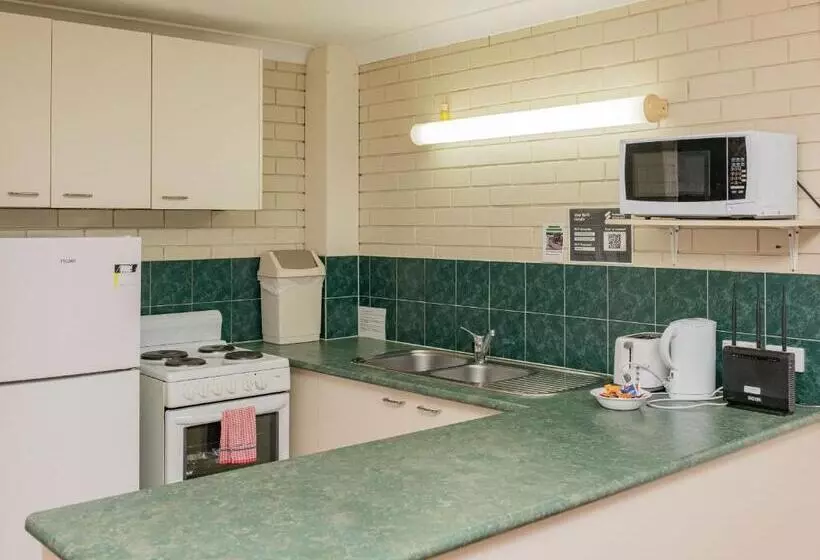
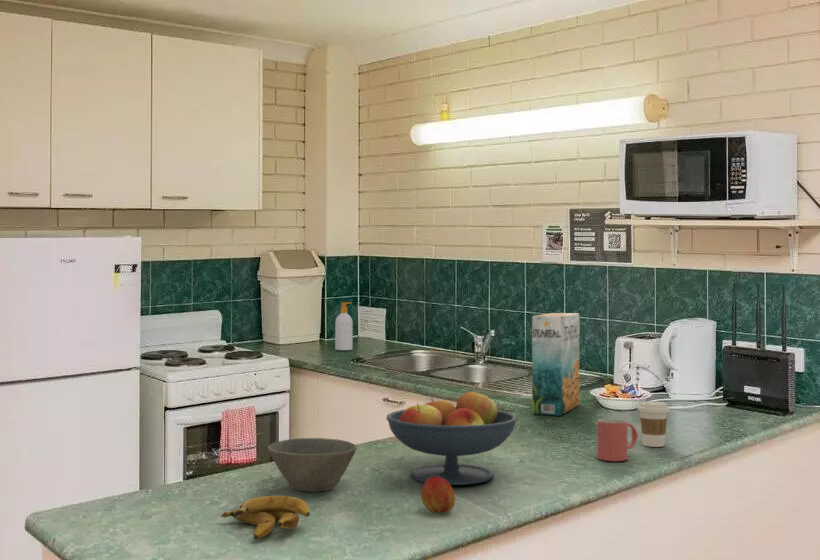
+ banana (263, 514)
+ fruit bowl (451, 435)
+ soap bottle (344, 325)
+ mug (618, 439)
+ coffee cup (653, 423)
+ bowl (312, 466)
+ peach (437, 494)
+ cereal box (556, 361)
